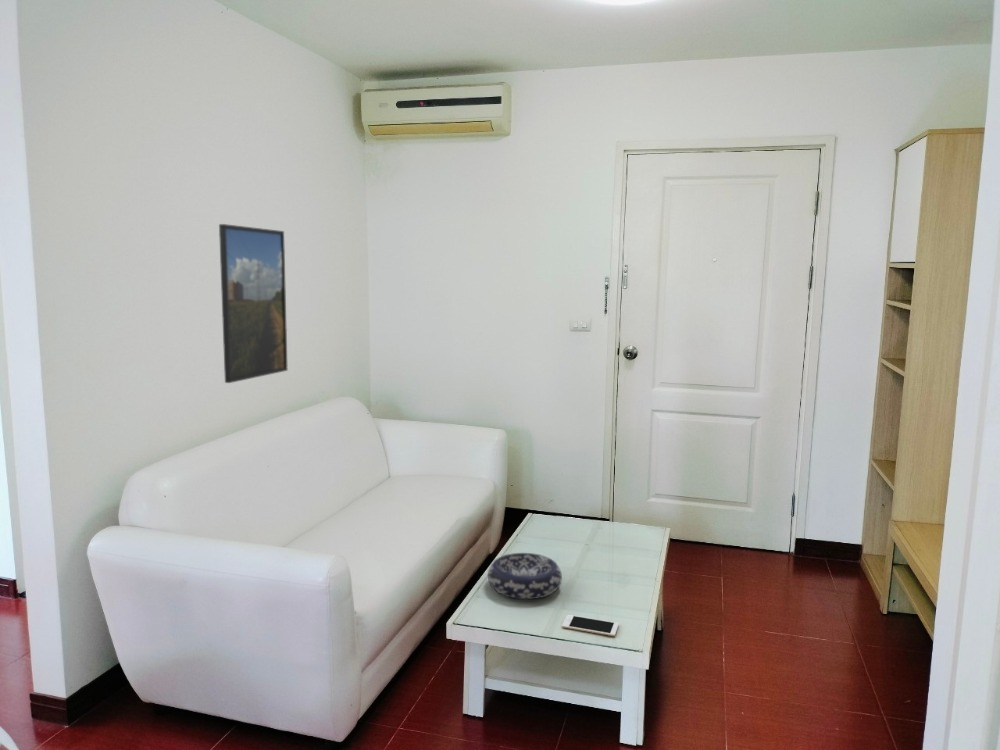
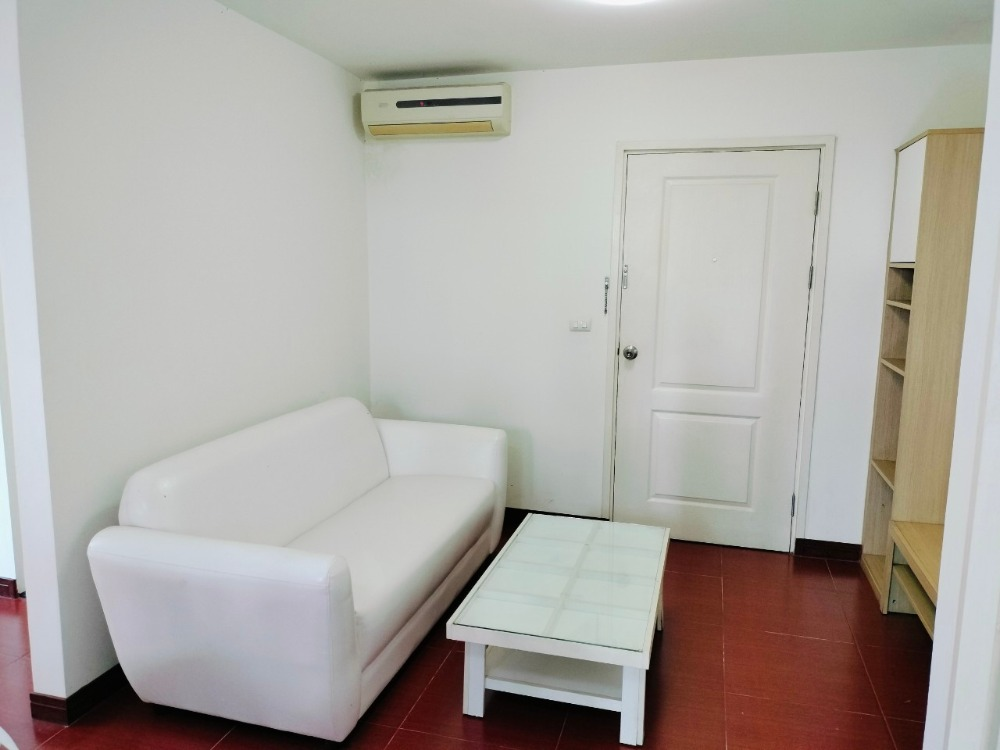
- decorative bowl (524, 575)
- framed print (256, 303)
- cell phone (590, 625)
